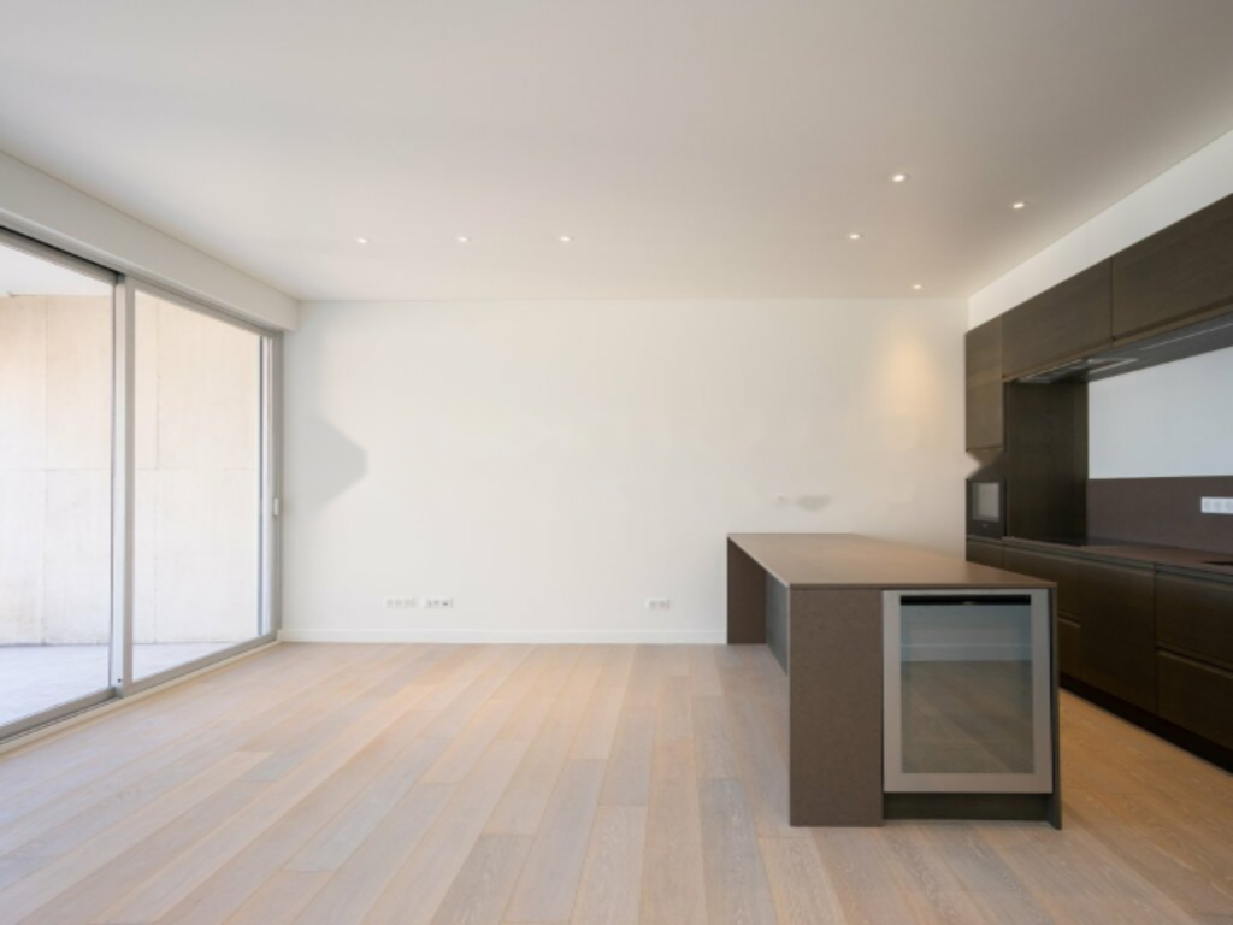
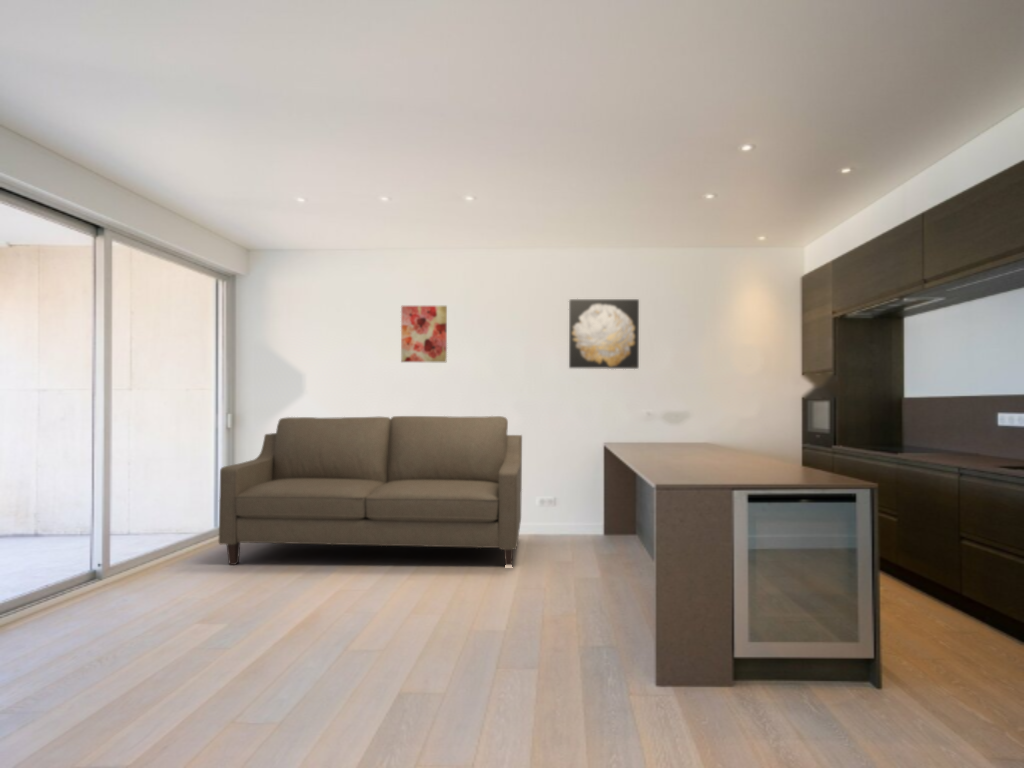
+ sofa (384, 483)
+ wall art (423, 334)
+ wall art (603, 334)
